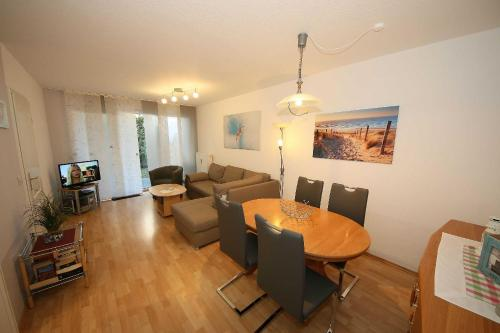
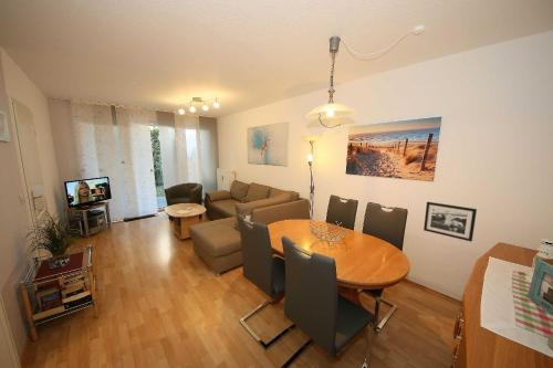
+ picture frame (448, 220)
